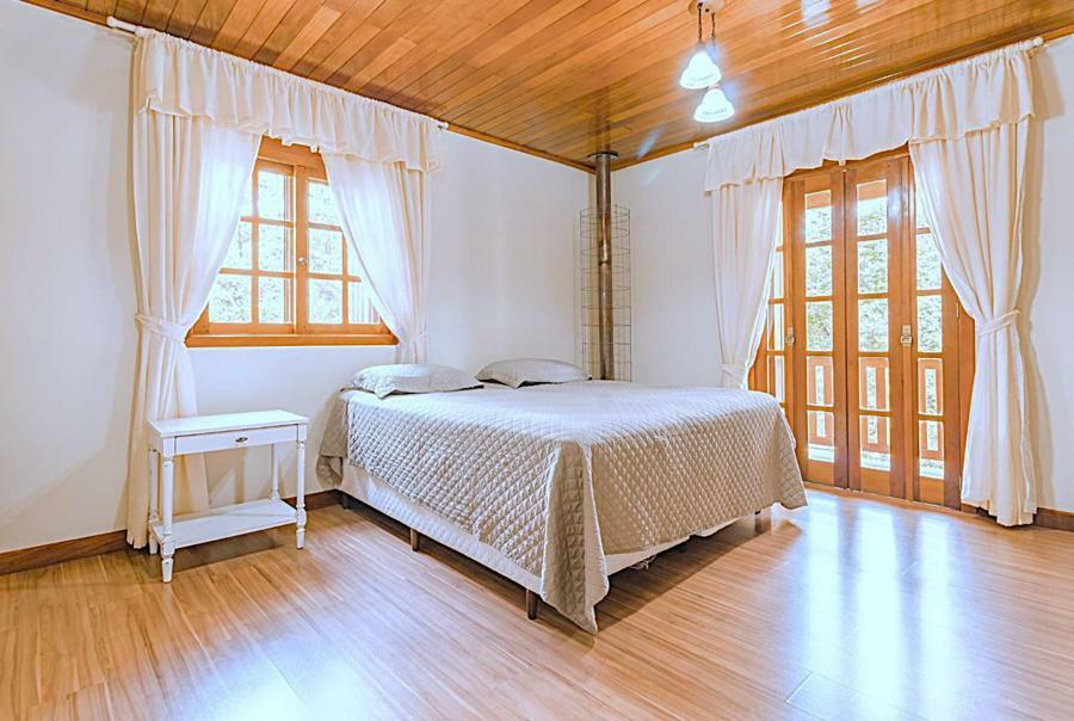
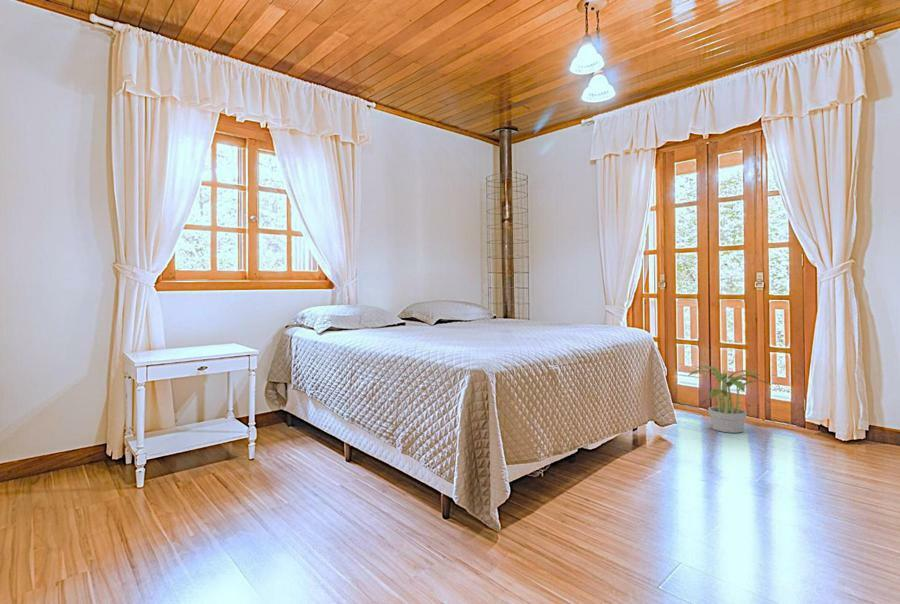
+ potted plant (727, 398)
